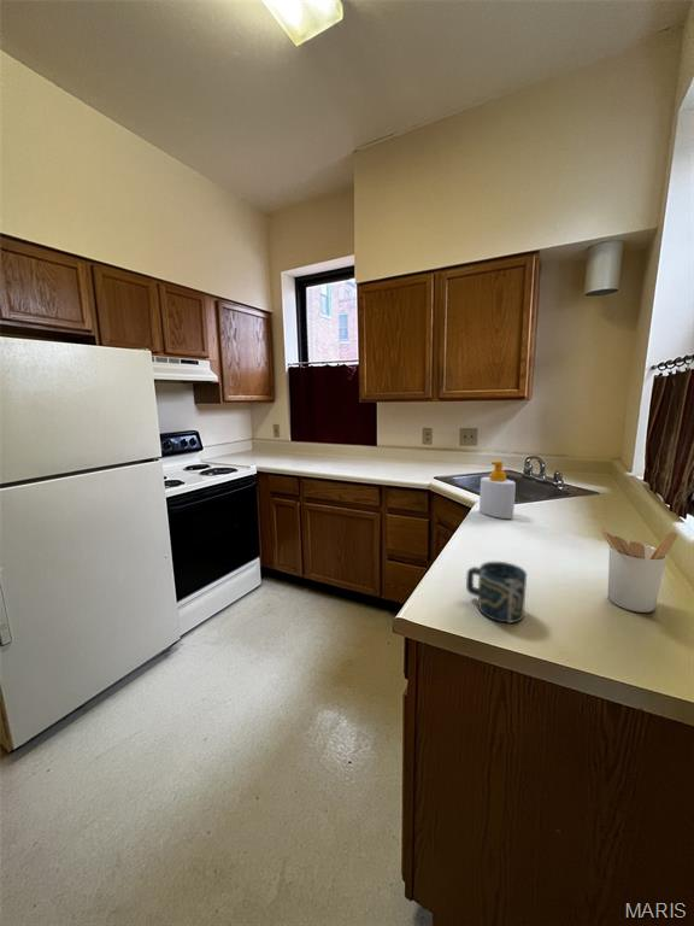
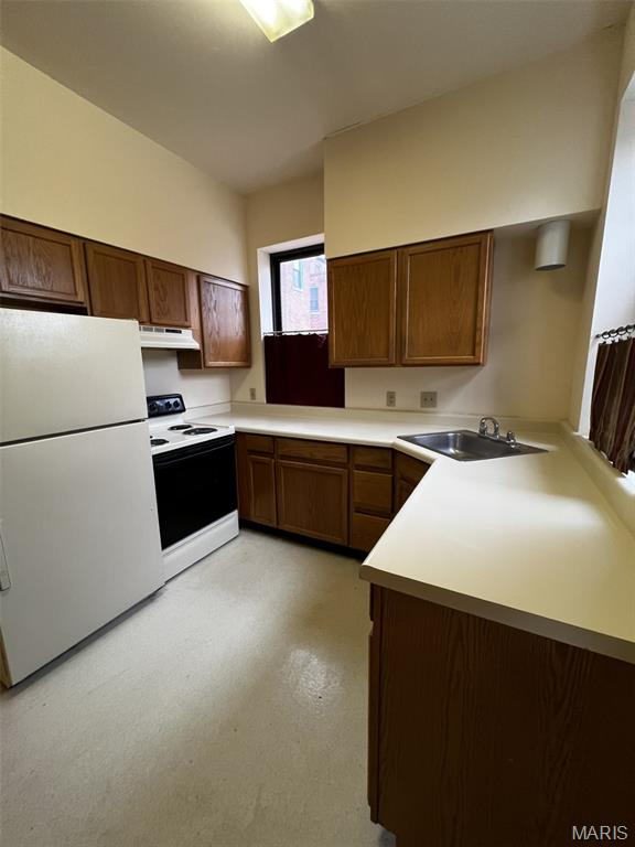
- cup (494, 587)
- soap bottle (496, 487)
- utensil holder (630, 567)
